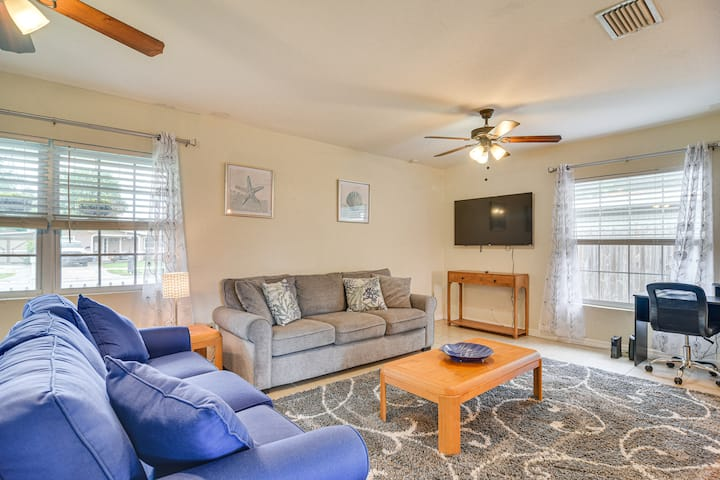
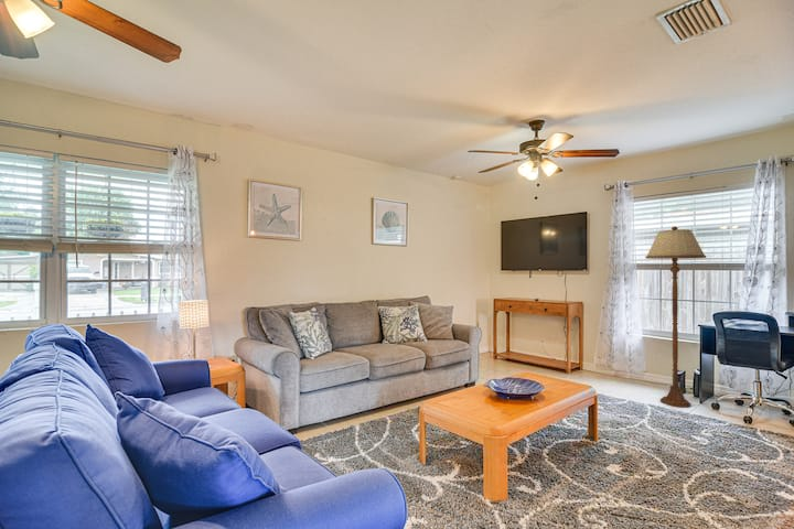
+ floor lamp (675, 314)
